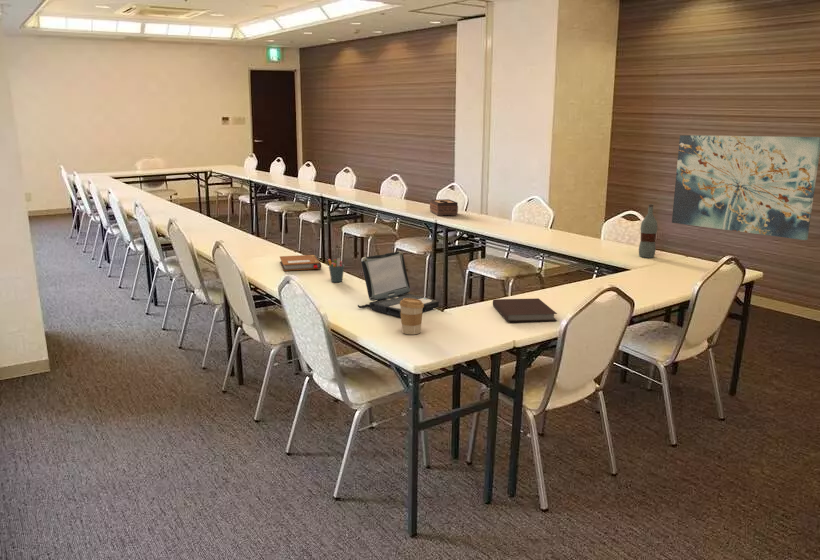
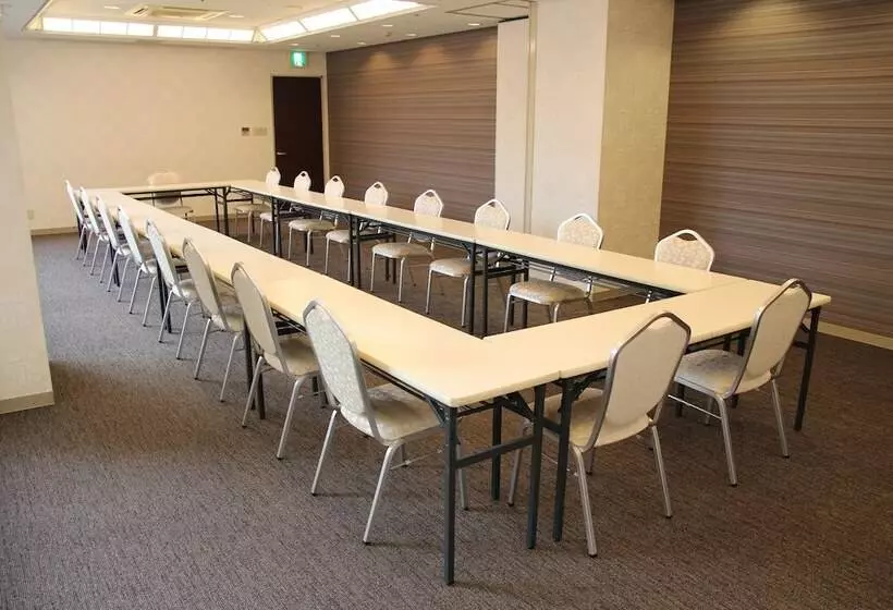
- pen holder (336, 269)
- notebook (523, 309)
- notebook (300, 262)
- tissue box (443, 207)
- laptop (398, 282)
- wall art (739, 184)
- bottle (648, 230)
- coffee cup (411, 315)
